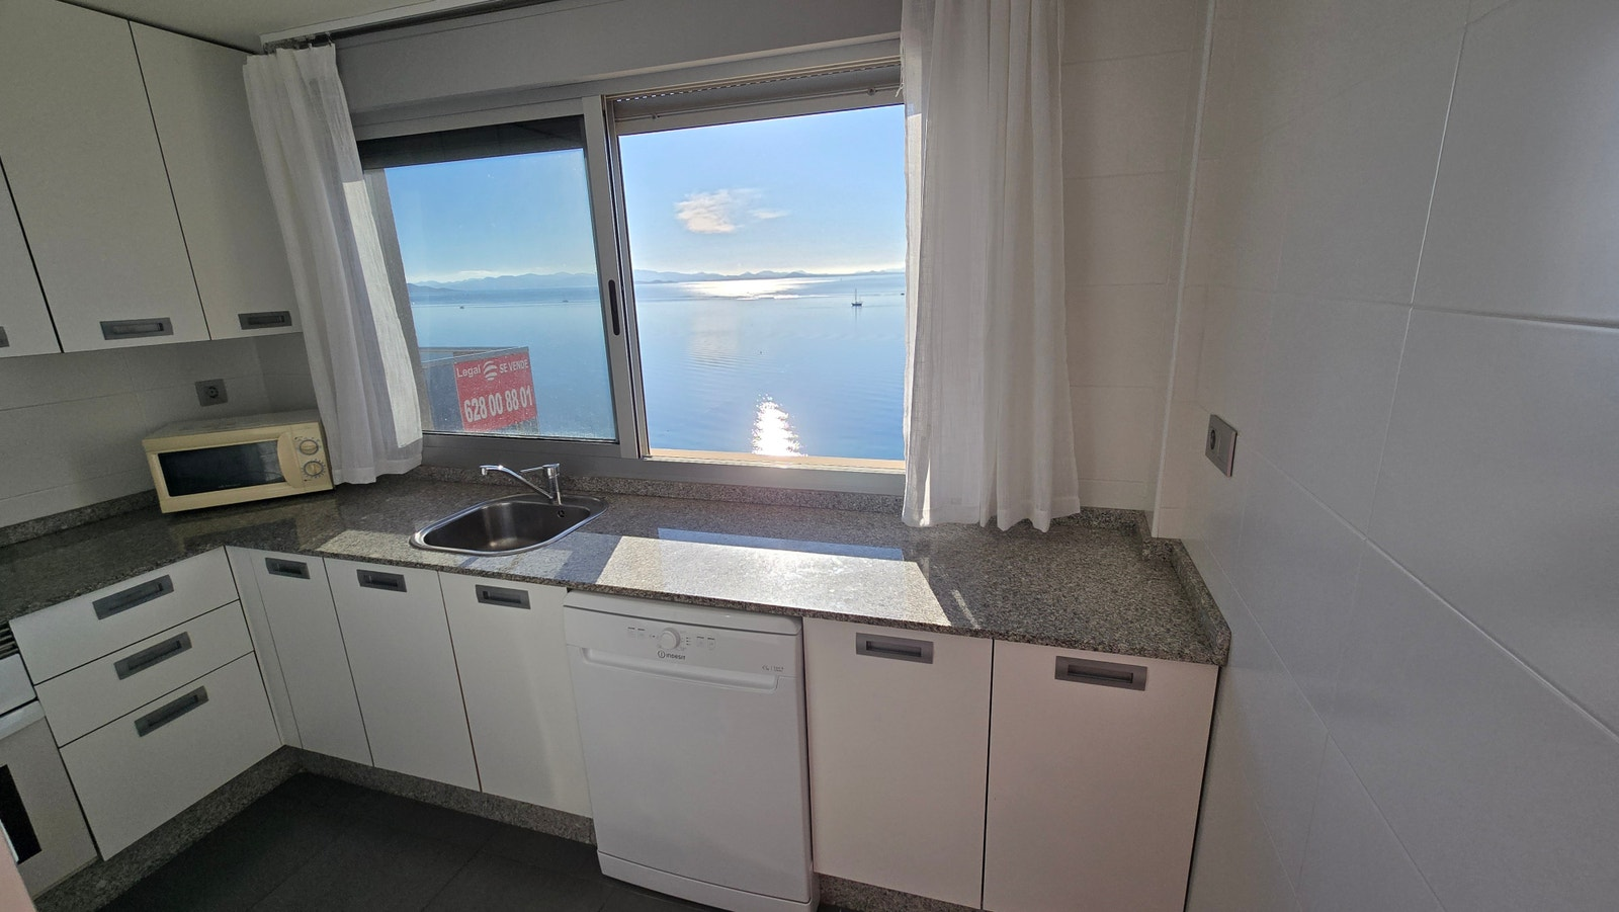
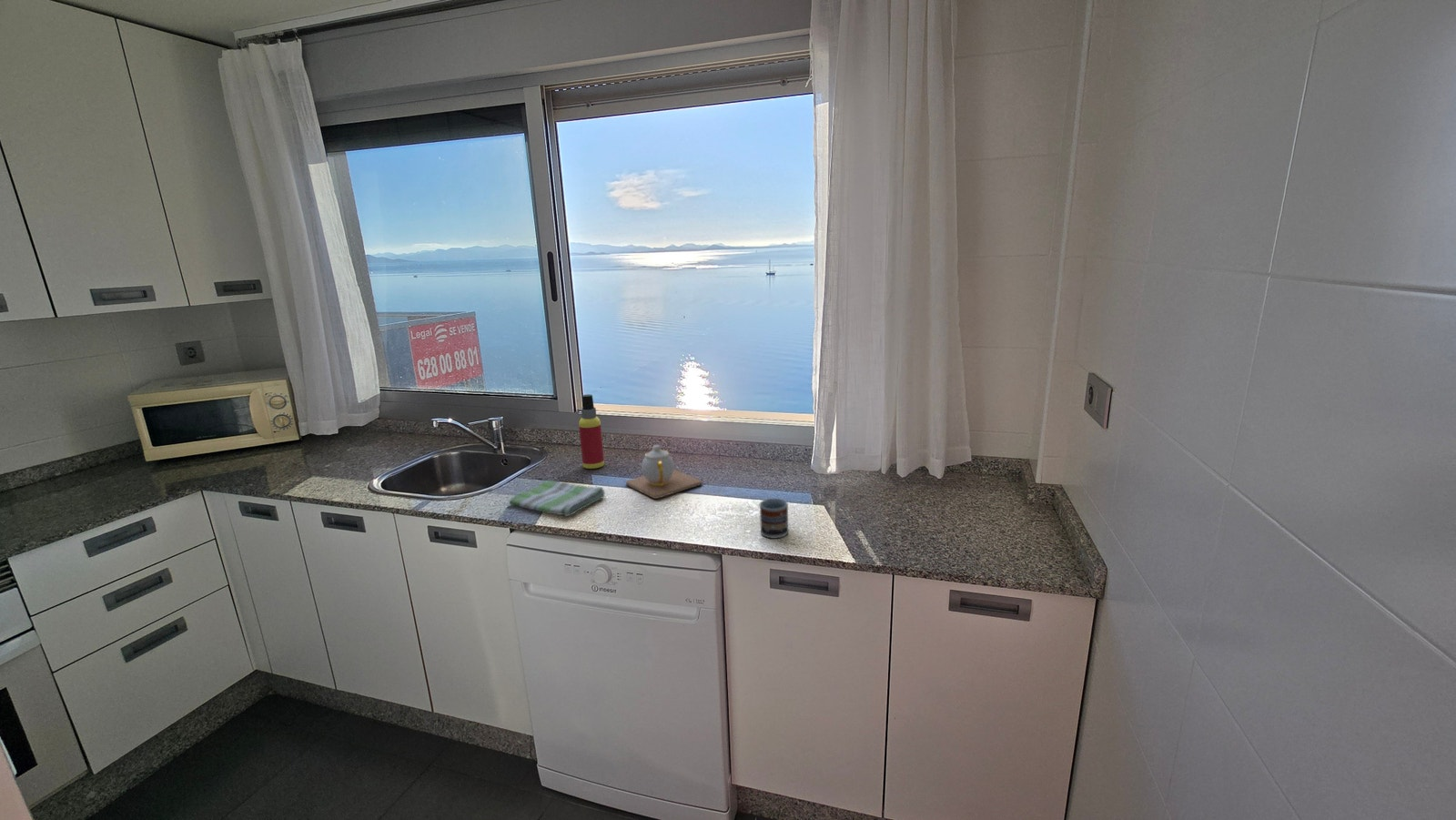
+ spray bottle (590, 430)
+ cup (774, 515)
+ teapot (662, 464)
+ dish towel (557, 495)
